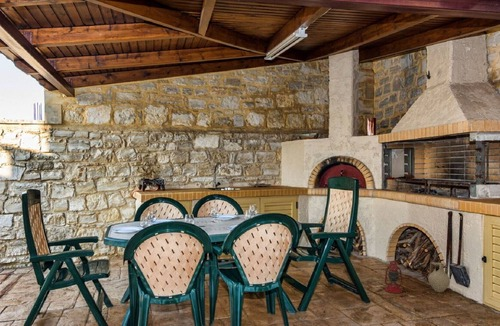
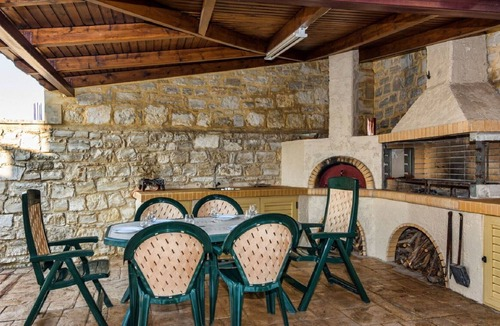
- ceramic jug (438, 276)
- lantern (393, 275)
